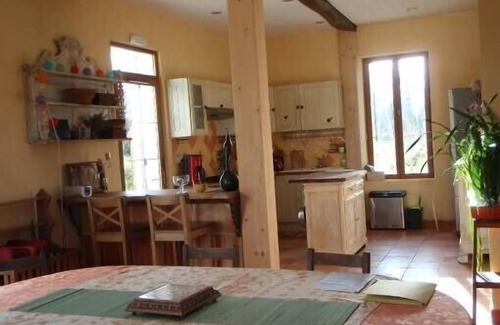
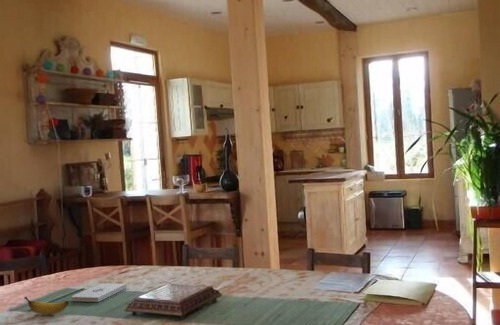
+ banana (46, 305)
+ notepad (99, 292)
